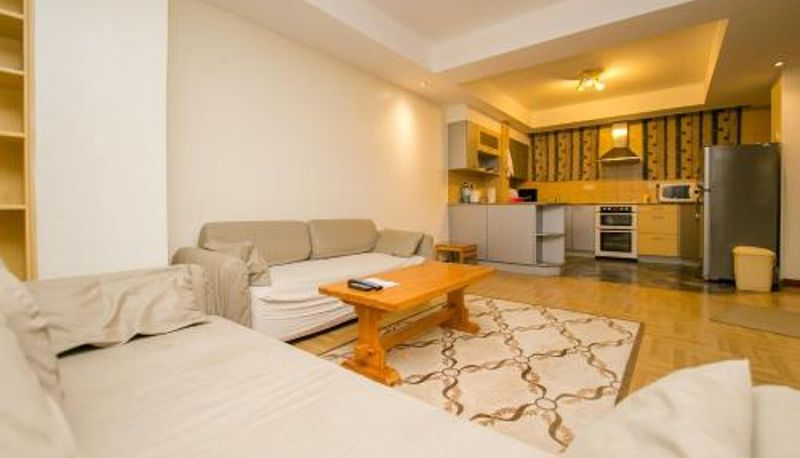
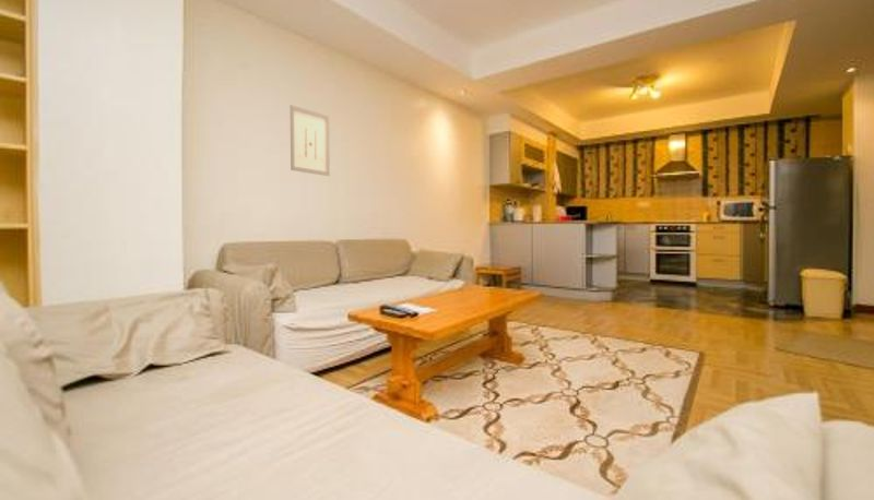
+ wall art (310, 142)
